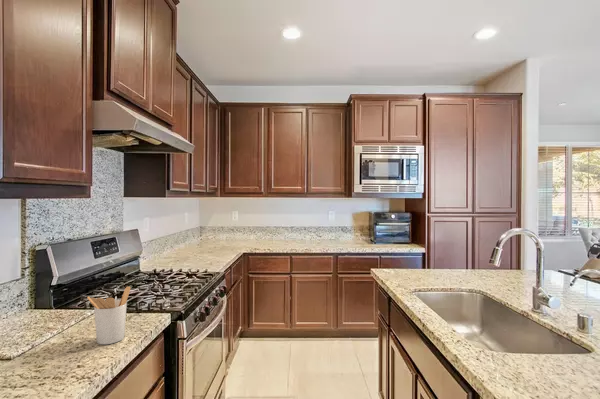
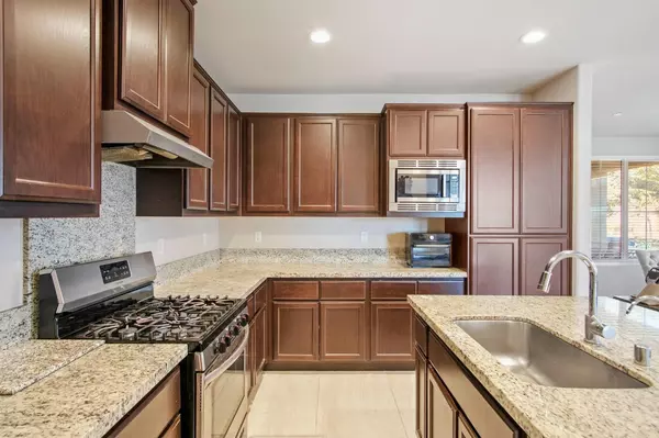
- utensil holder (108, 315)
